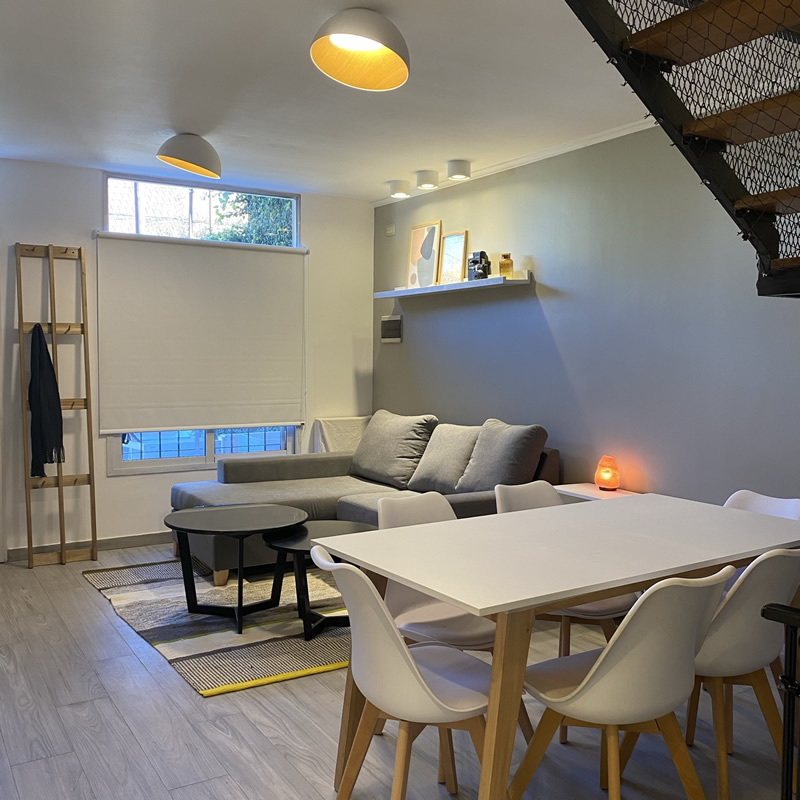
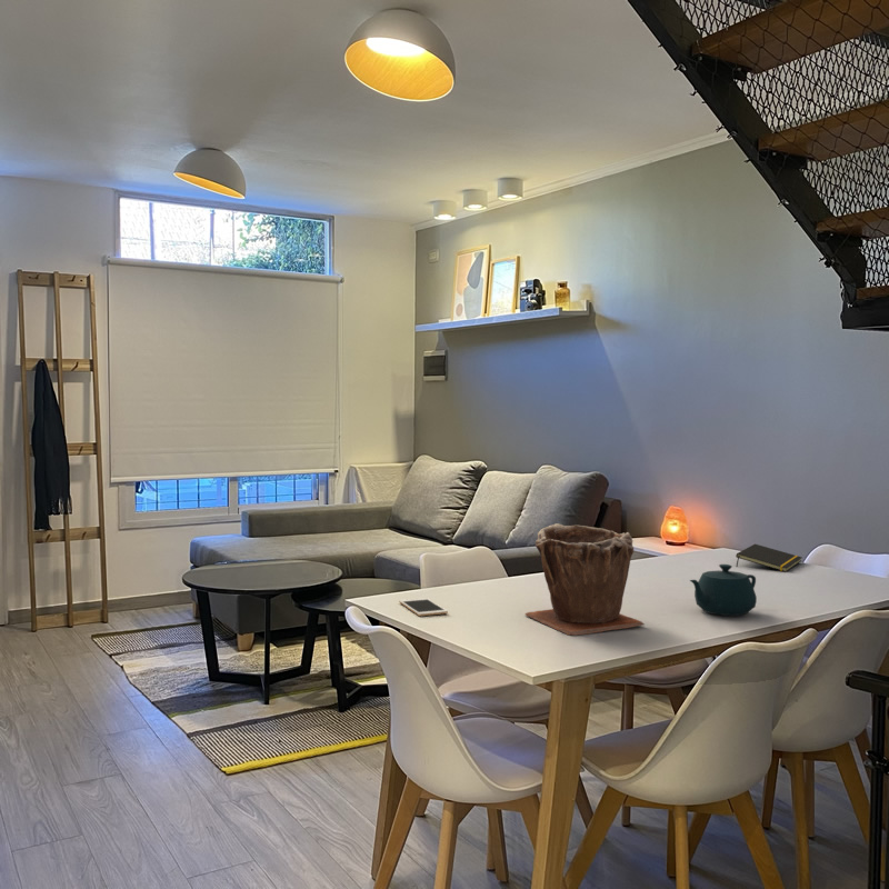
+ teapot (722, 588)
+ notepad (769, 557)
+ cell phone (422, 606)
+ plant pot (582, 575)
